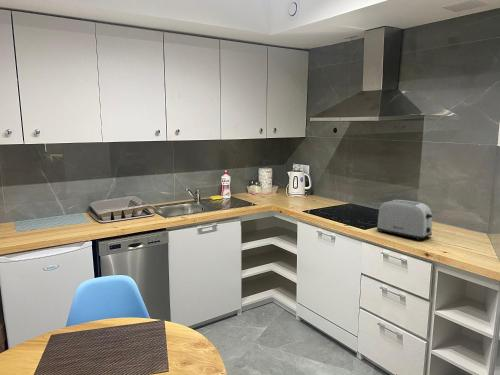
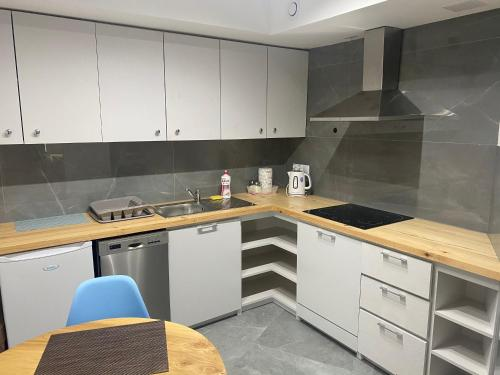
- toaster (405, 218)
